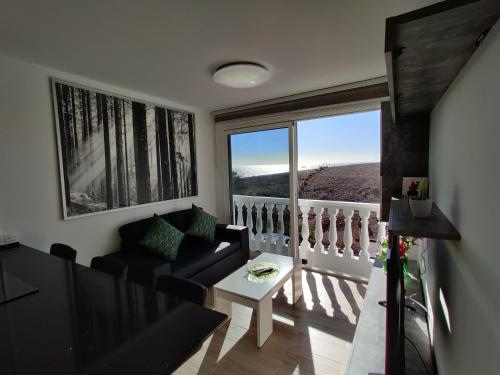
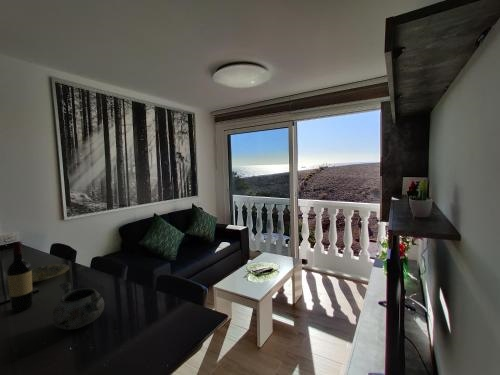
+ decorative bowl (79, 305)
+ wine bottle (19, 275)
+ plate (40, 275)
